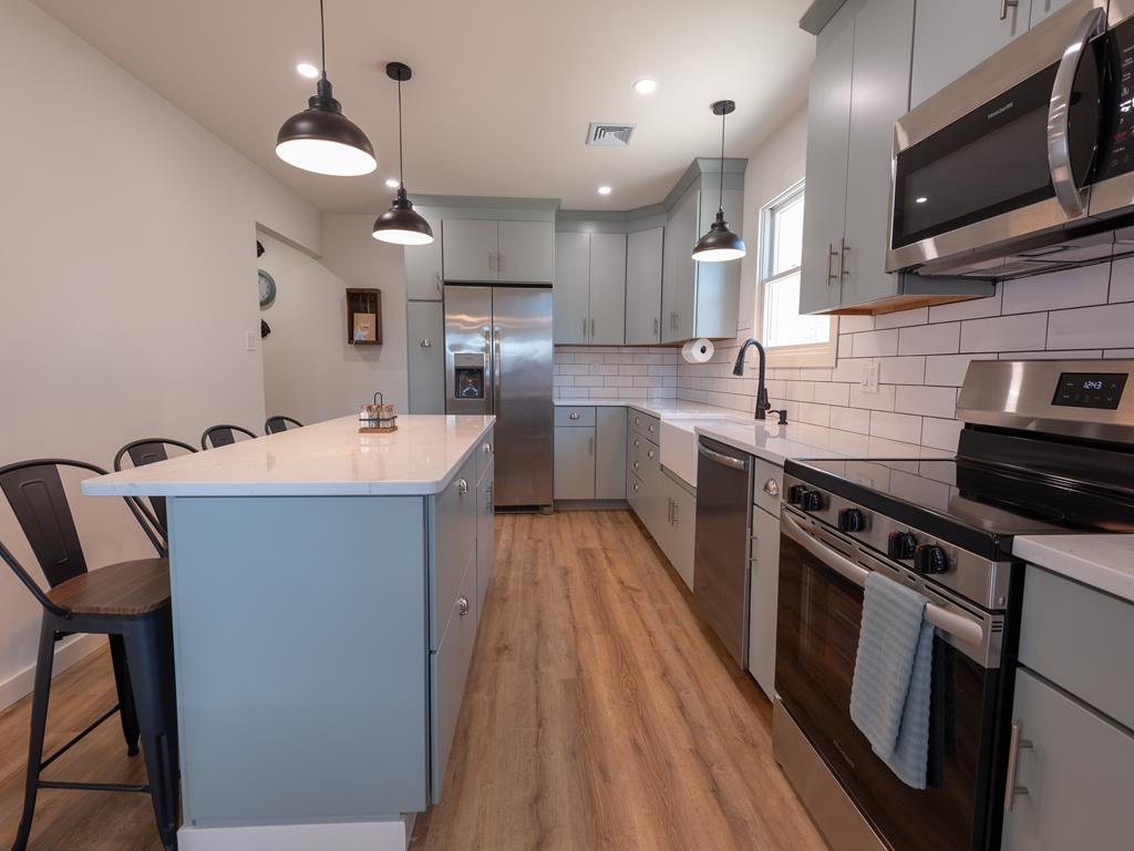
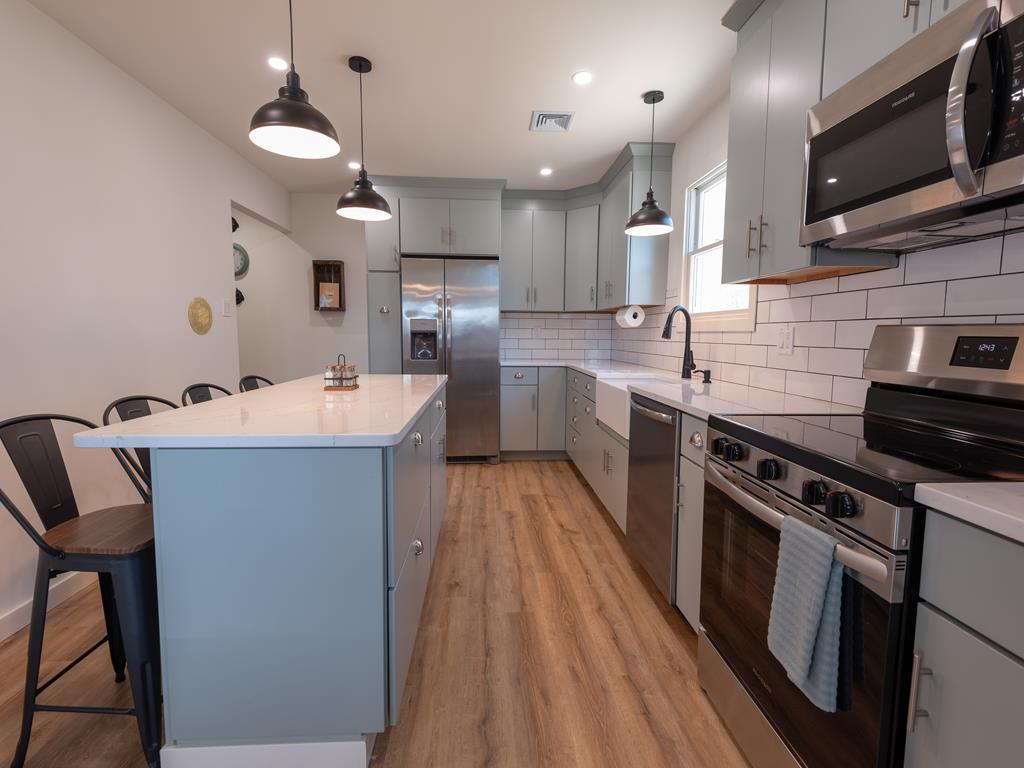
+ decorative plate (202, 316)
